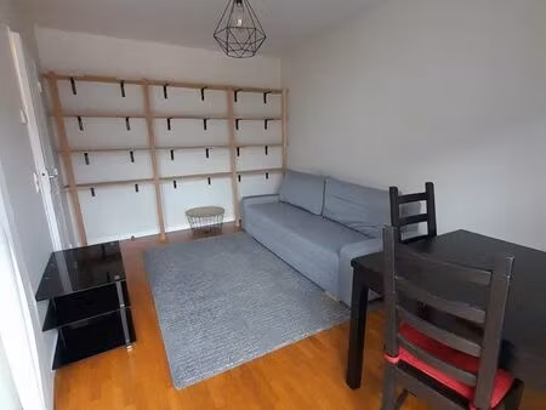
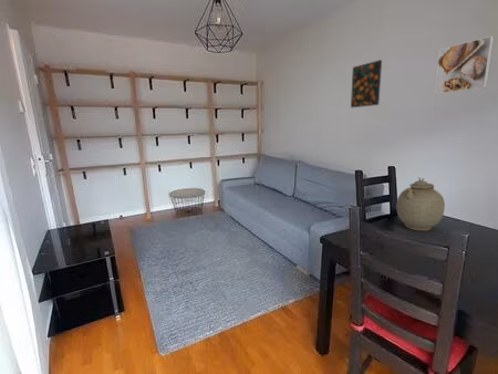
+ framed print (461, 67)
+ teapot (418, 202)
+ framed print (365, 85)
